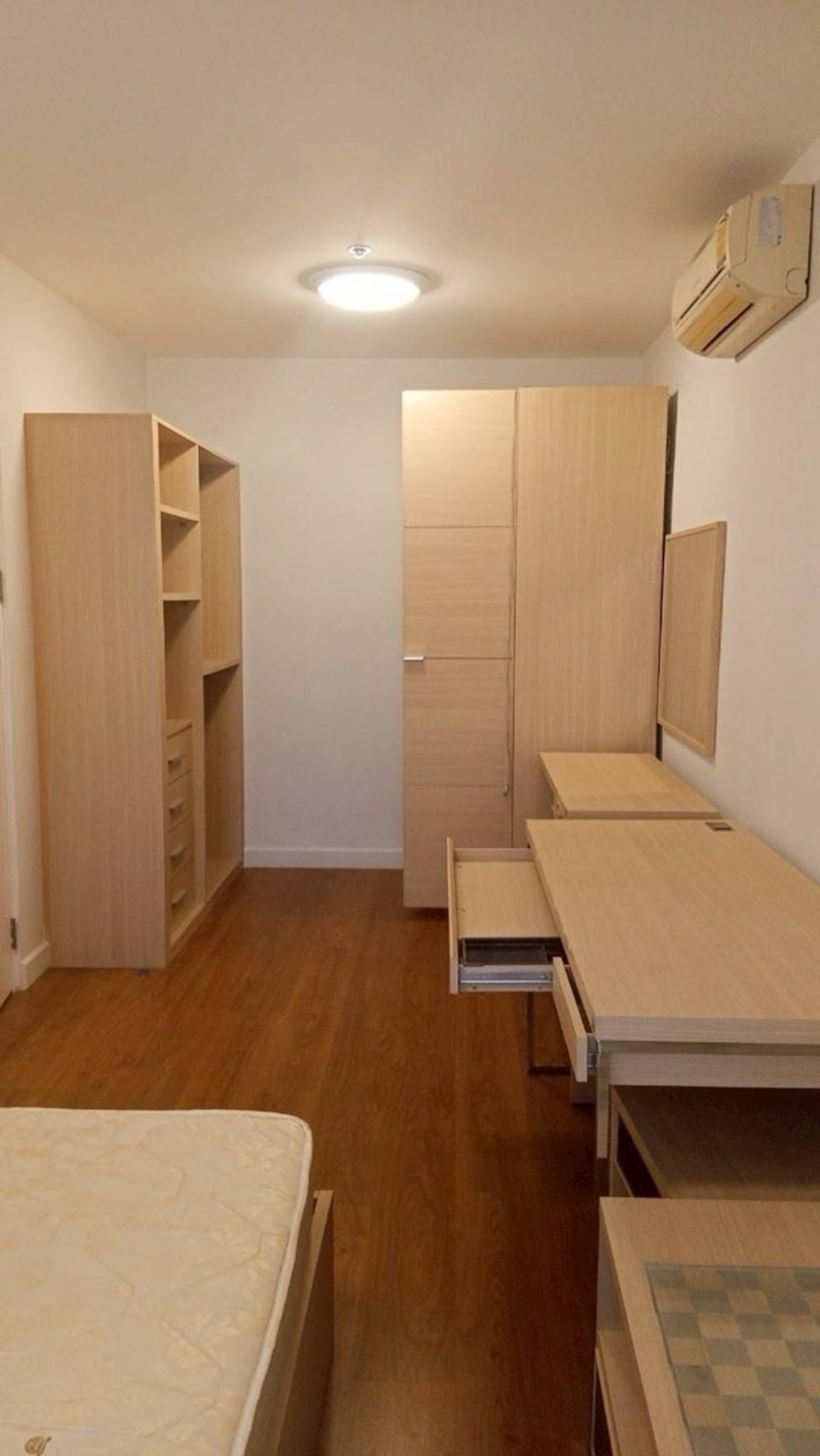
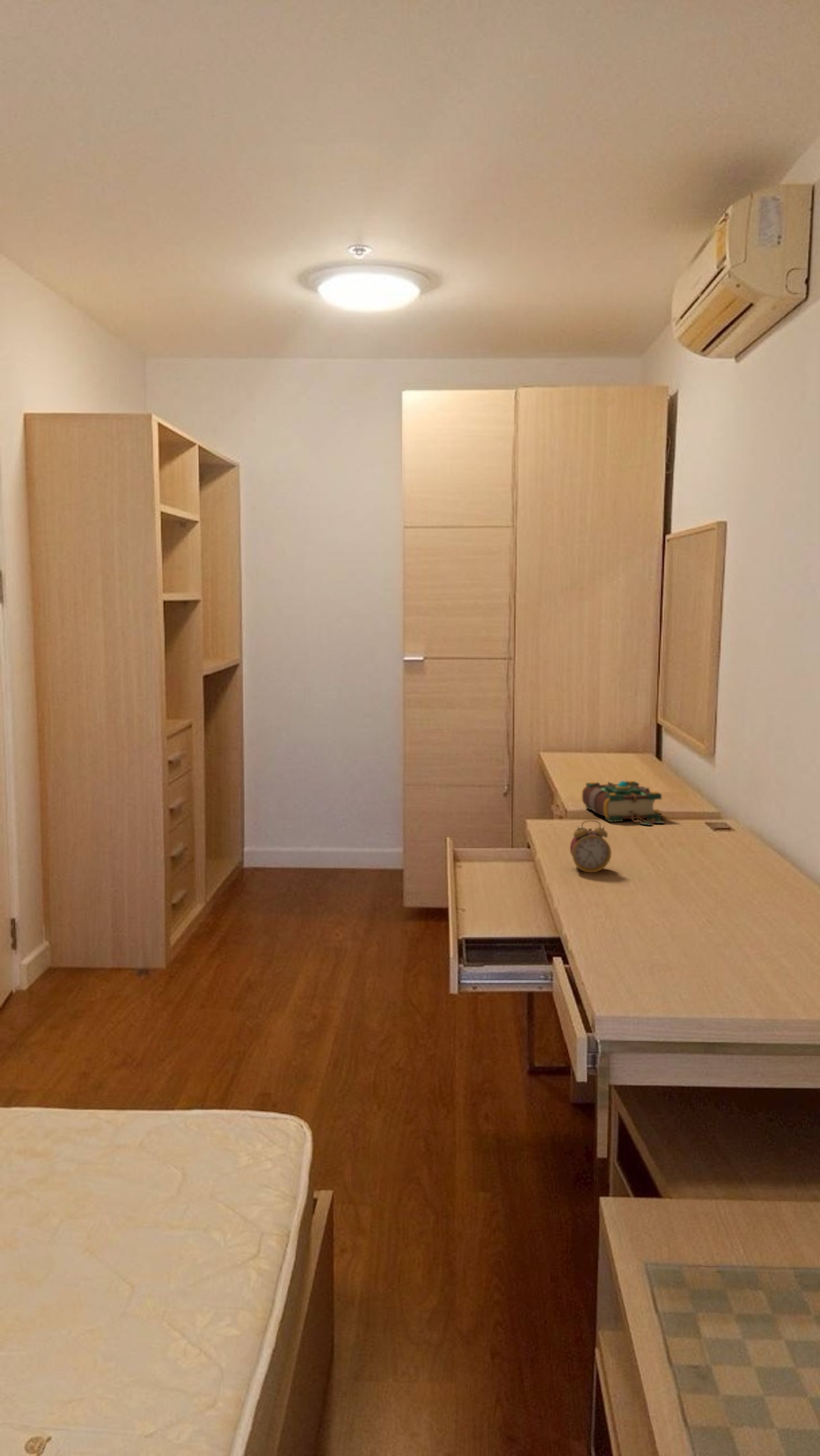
+ alarm clock (589, 844)
+ book (629, 799)
